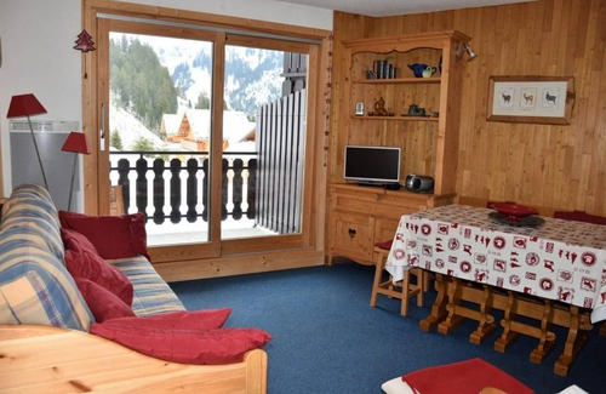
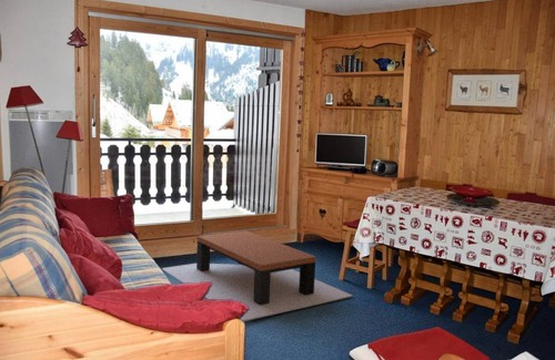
+ coffee table (252, 264)
